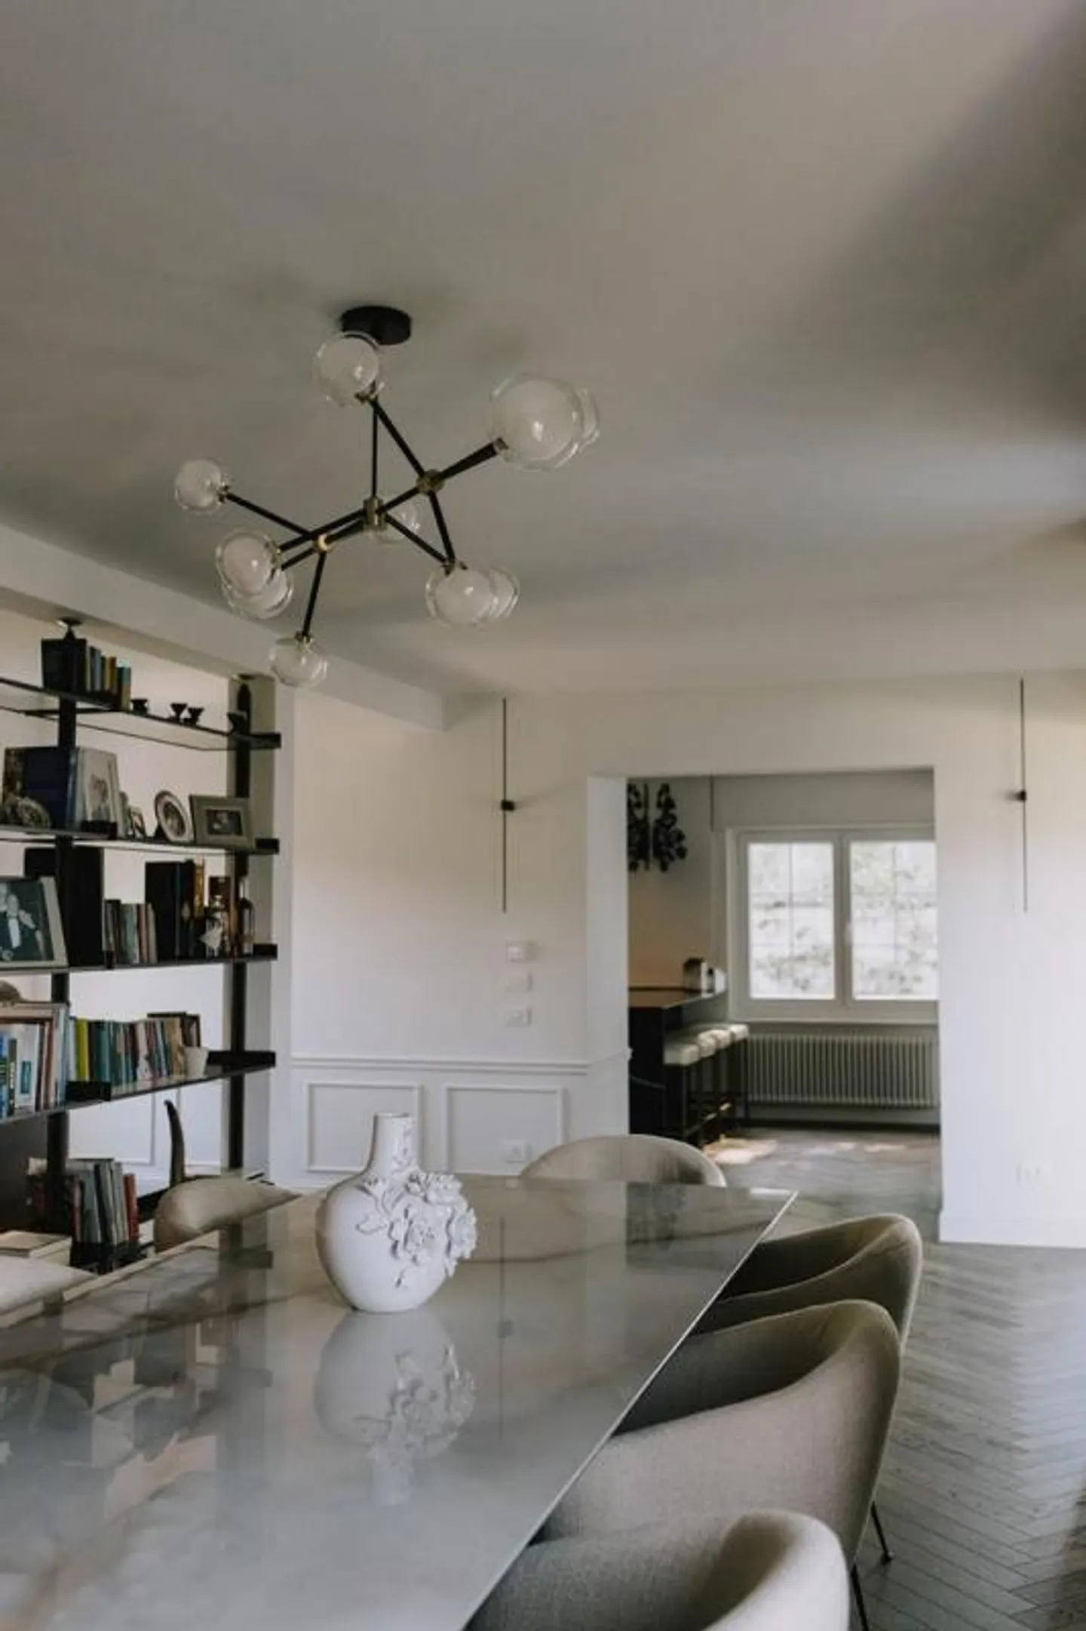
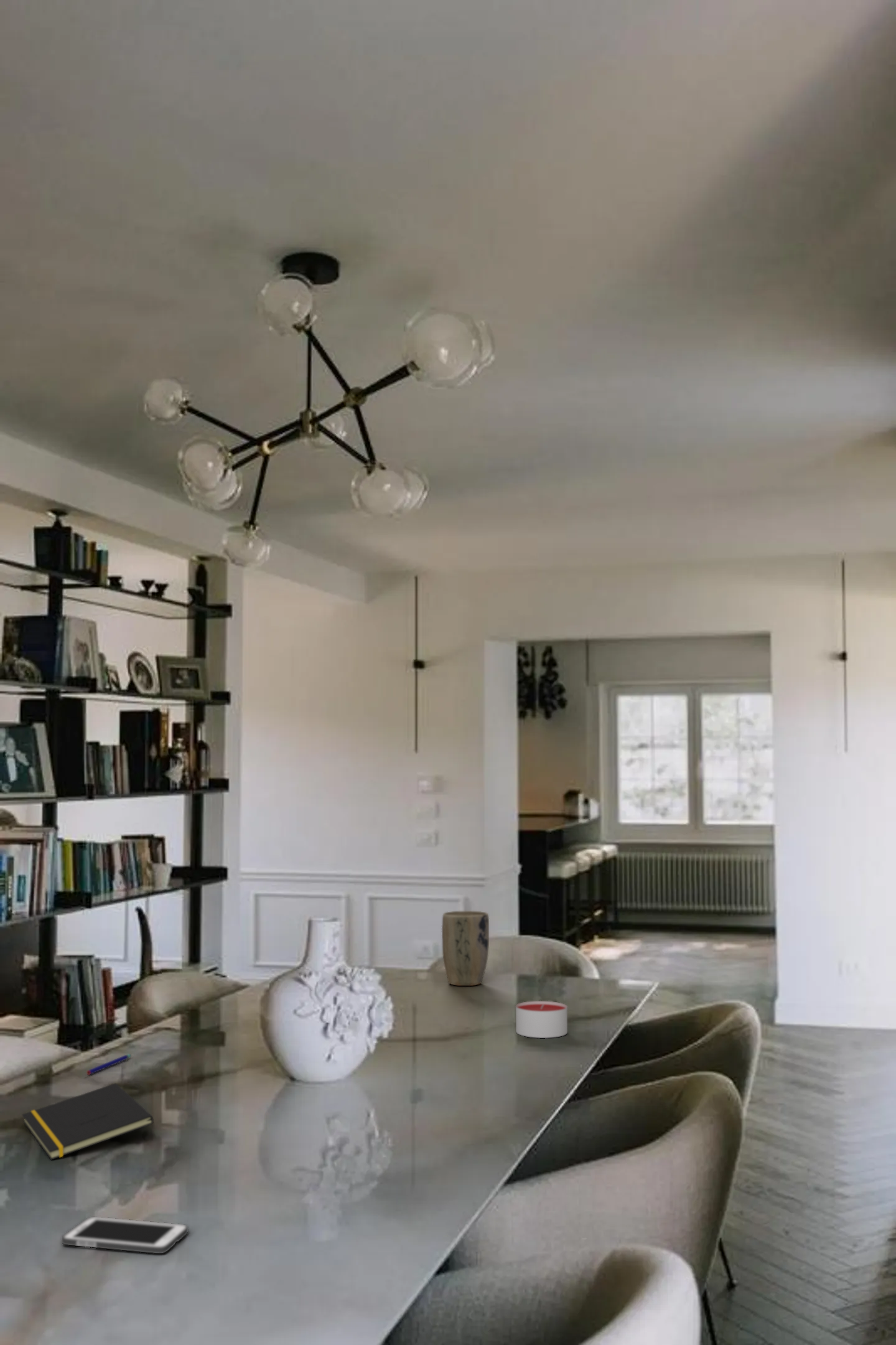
+ pen (110, 1064)
+ notepad (86, 1118)
+ candle (541, 1018)
+ plant pot (465, 948)
+ cell phone (125, 1235)
